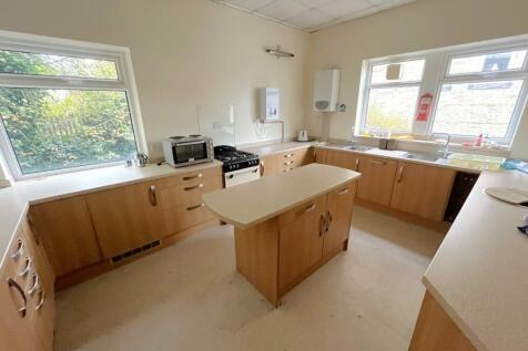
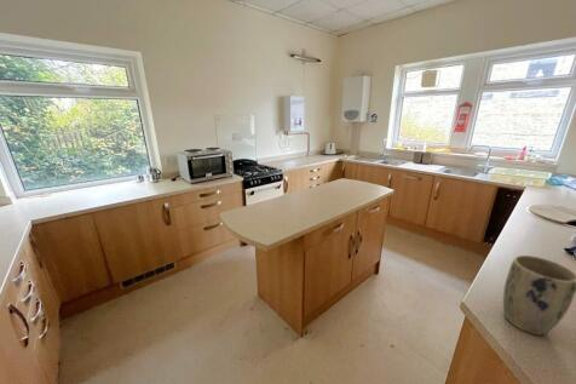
+ plant pot (534, 296)
